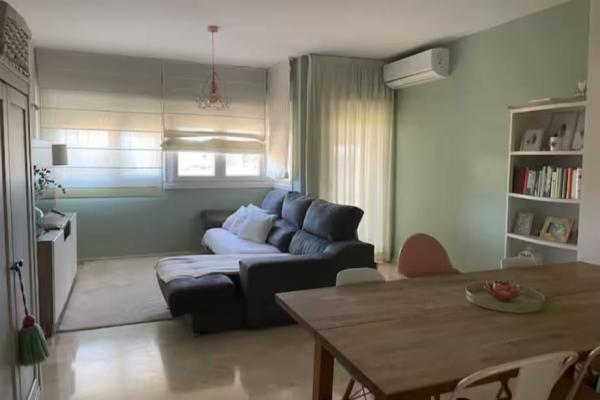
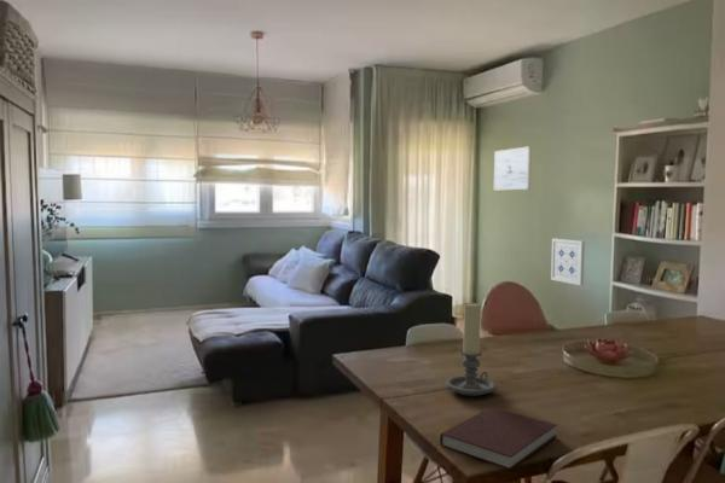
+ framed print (511, 169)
+ candle holder (474, 345)
+ notebook (499, 435)
+ wall art (567, 261)
